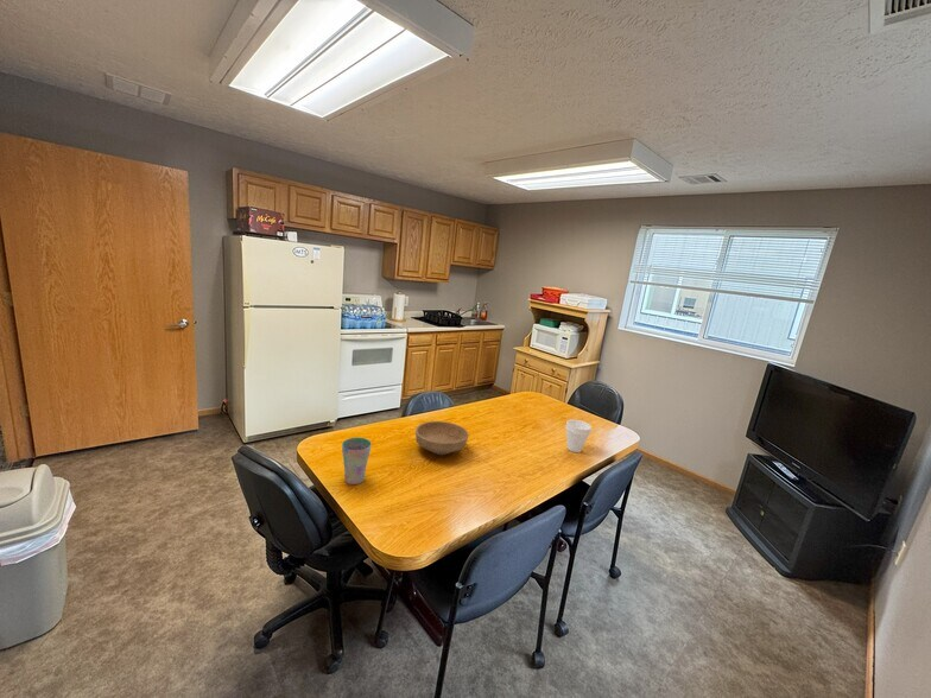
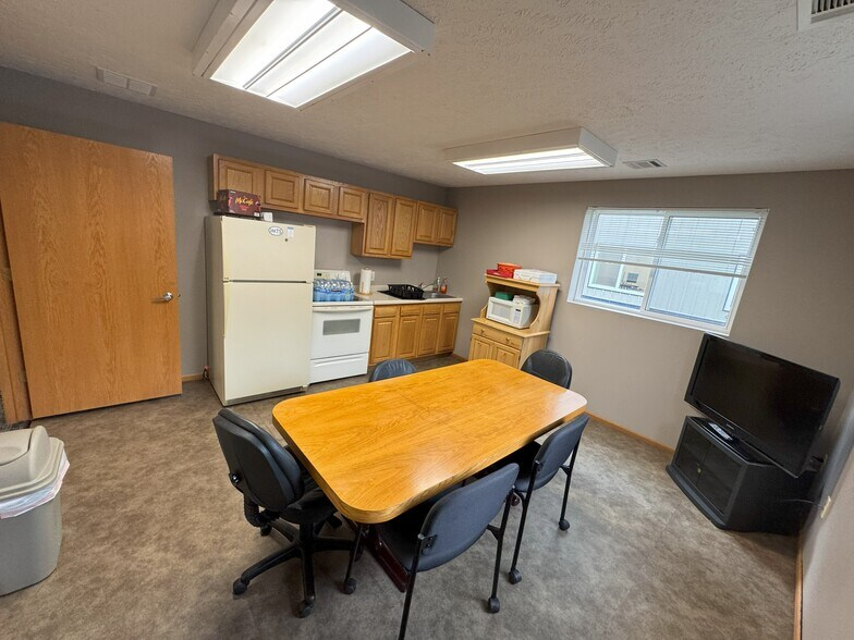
- bowl (441, 440)
- cup (355, 462)
- cup (576, 437)
